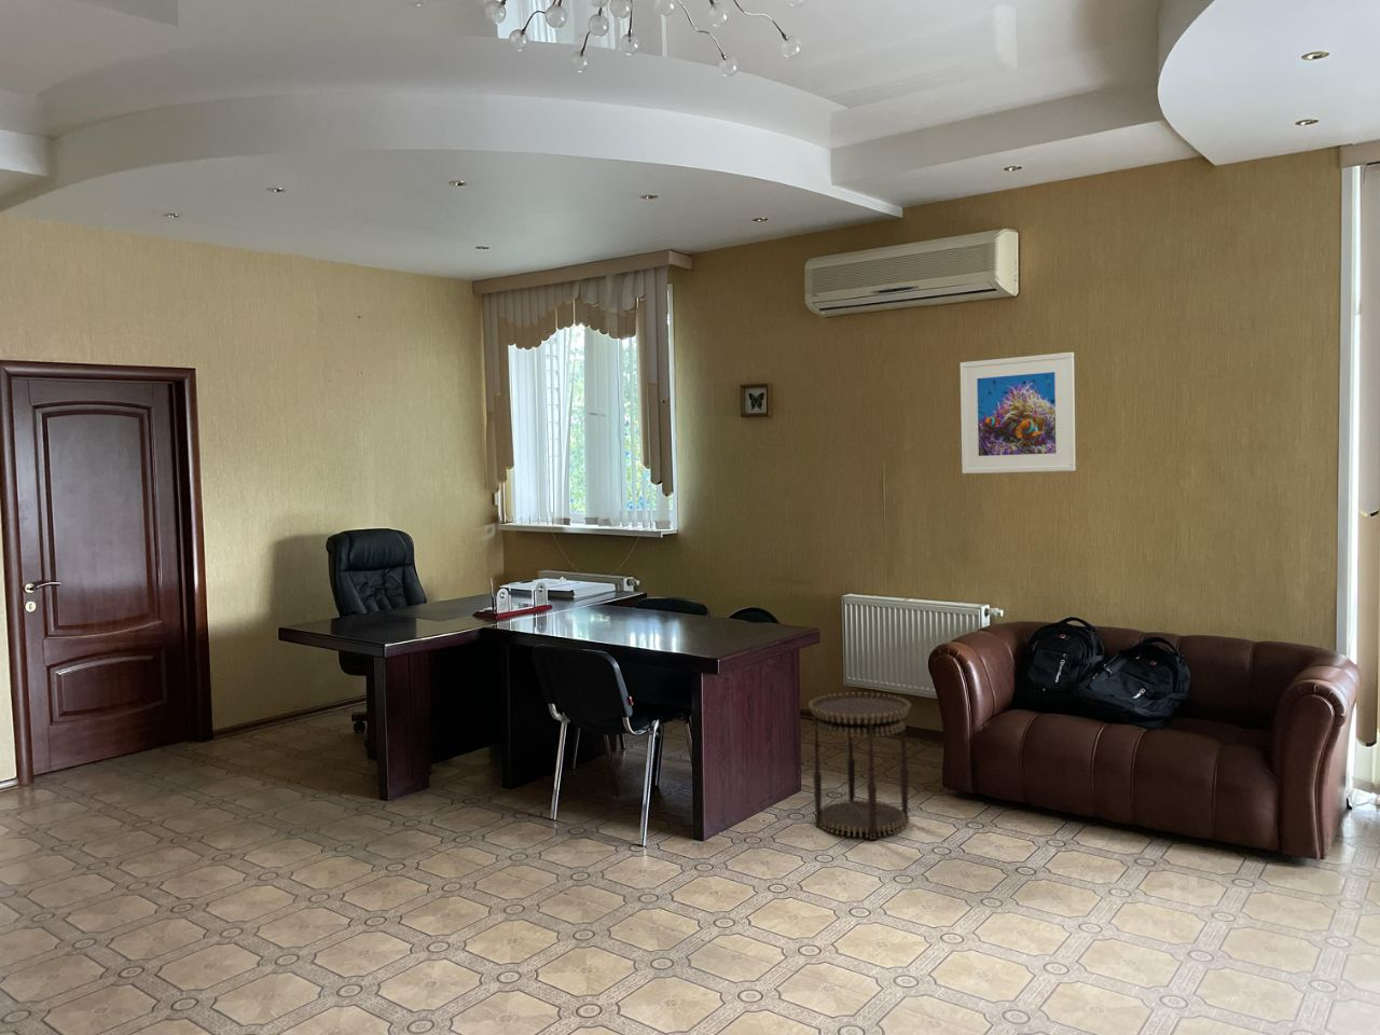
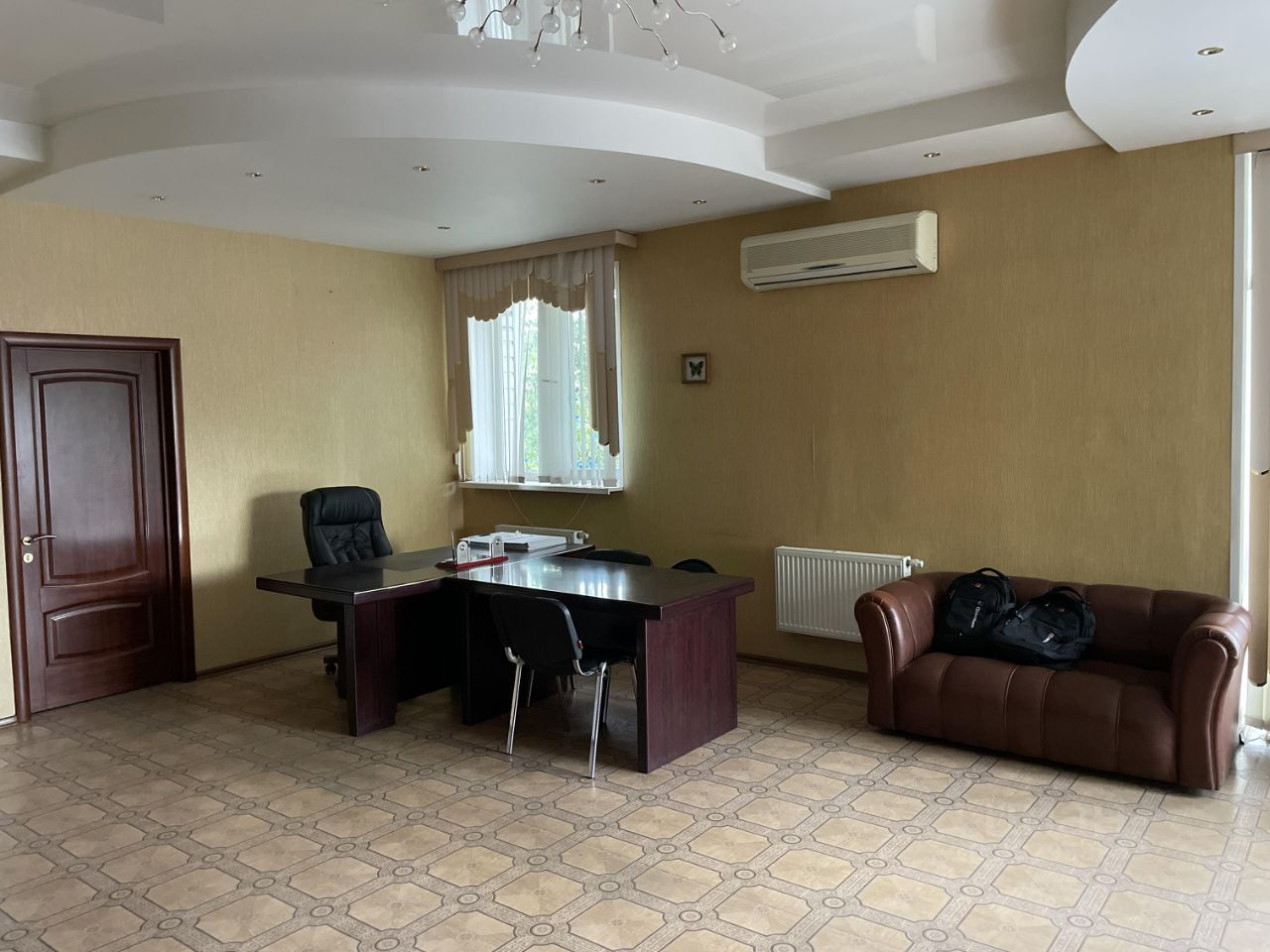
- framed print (1016, 415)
- side table (854, 763)
